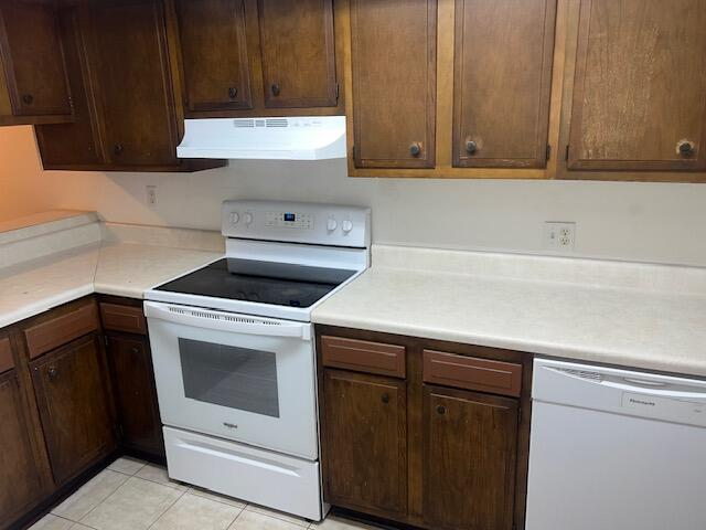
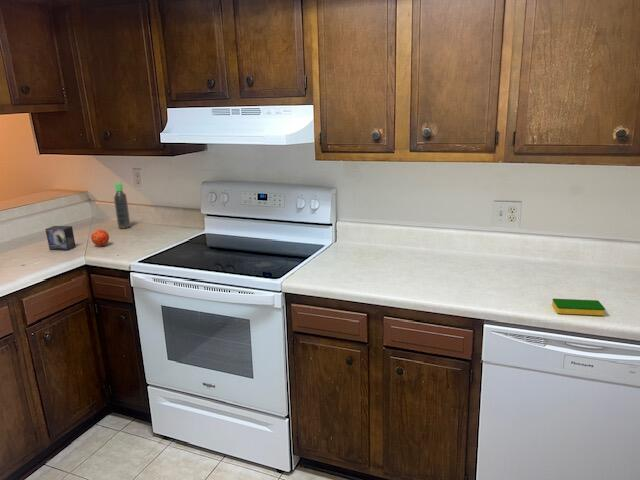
+ small box (60, 237)
+ dish sponge (577, 306)
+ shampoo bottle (121, 205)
+ apple (100, 237)
